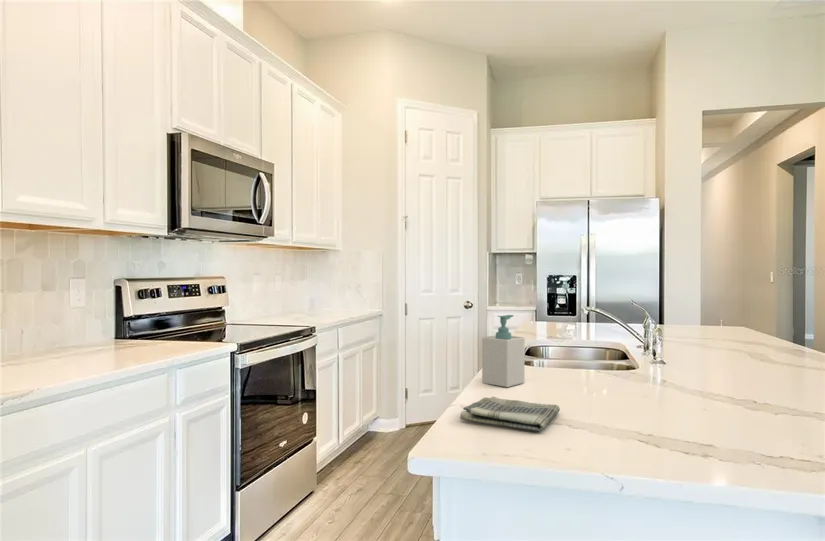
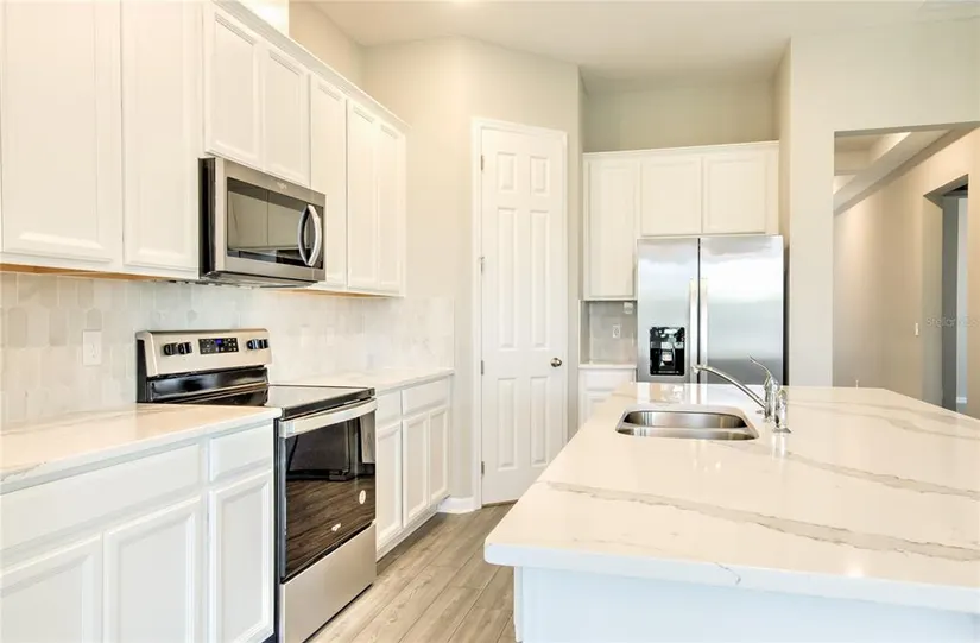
- soap bottle (503, 349)
- dish towel (510, 410)
